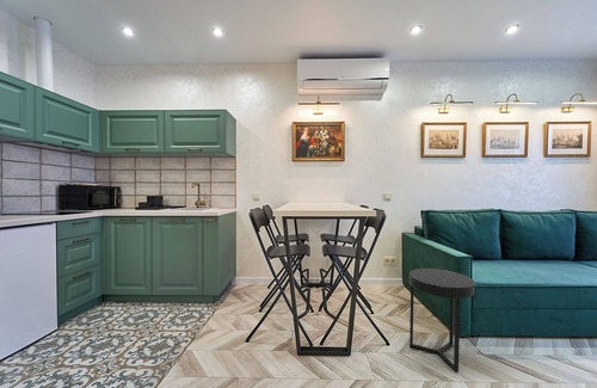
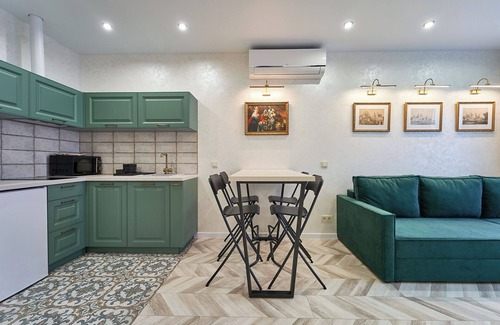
- side table (450, 315)
